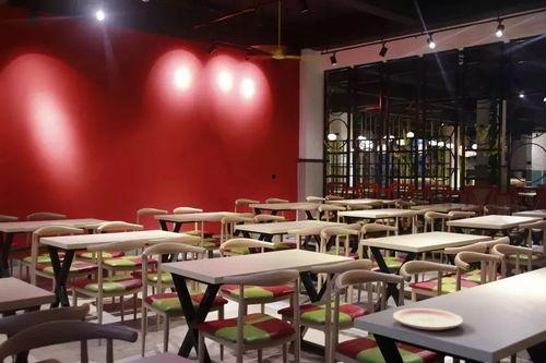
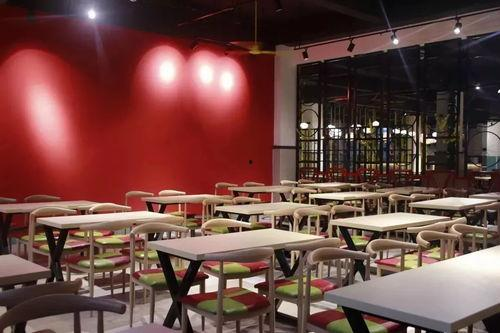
- plate (427, 319)
